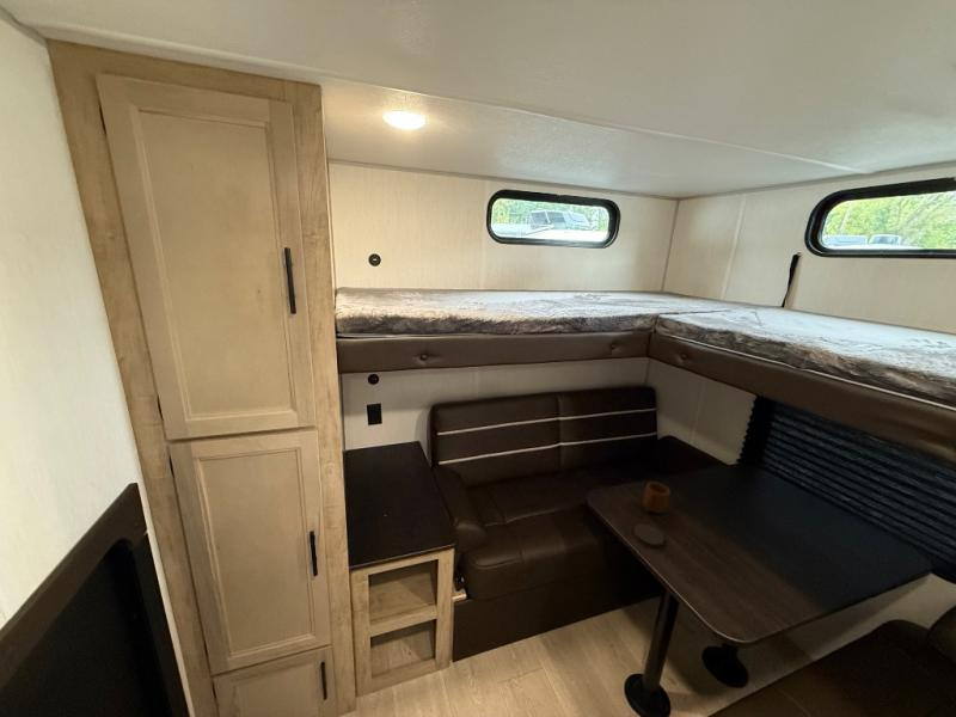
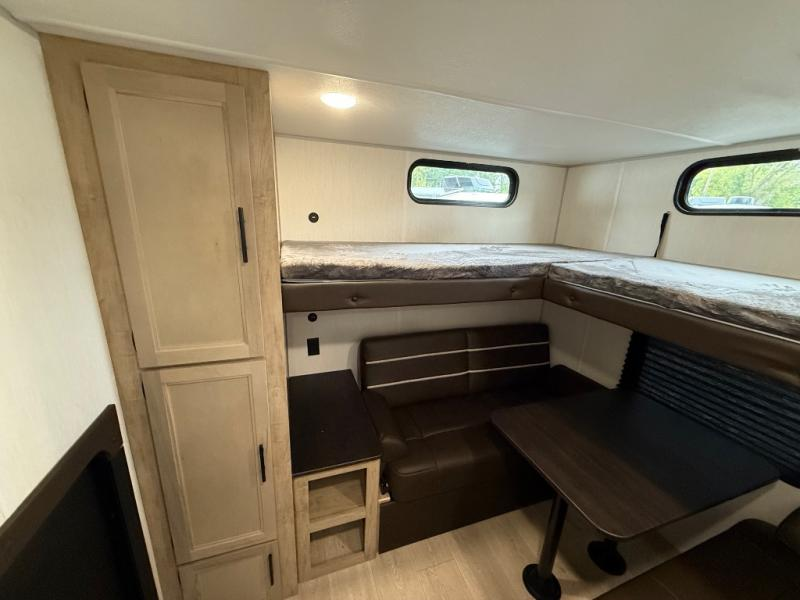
- mug (654, 497)
- coaster (648, 534)
